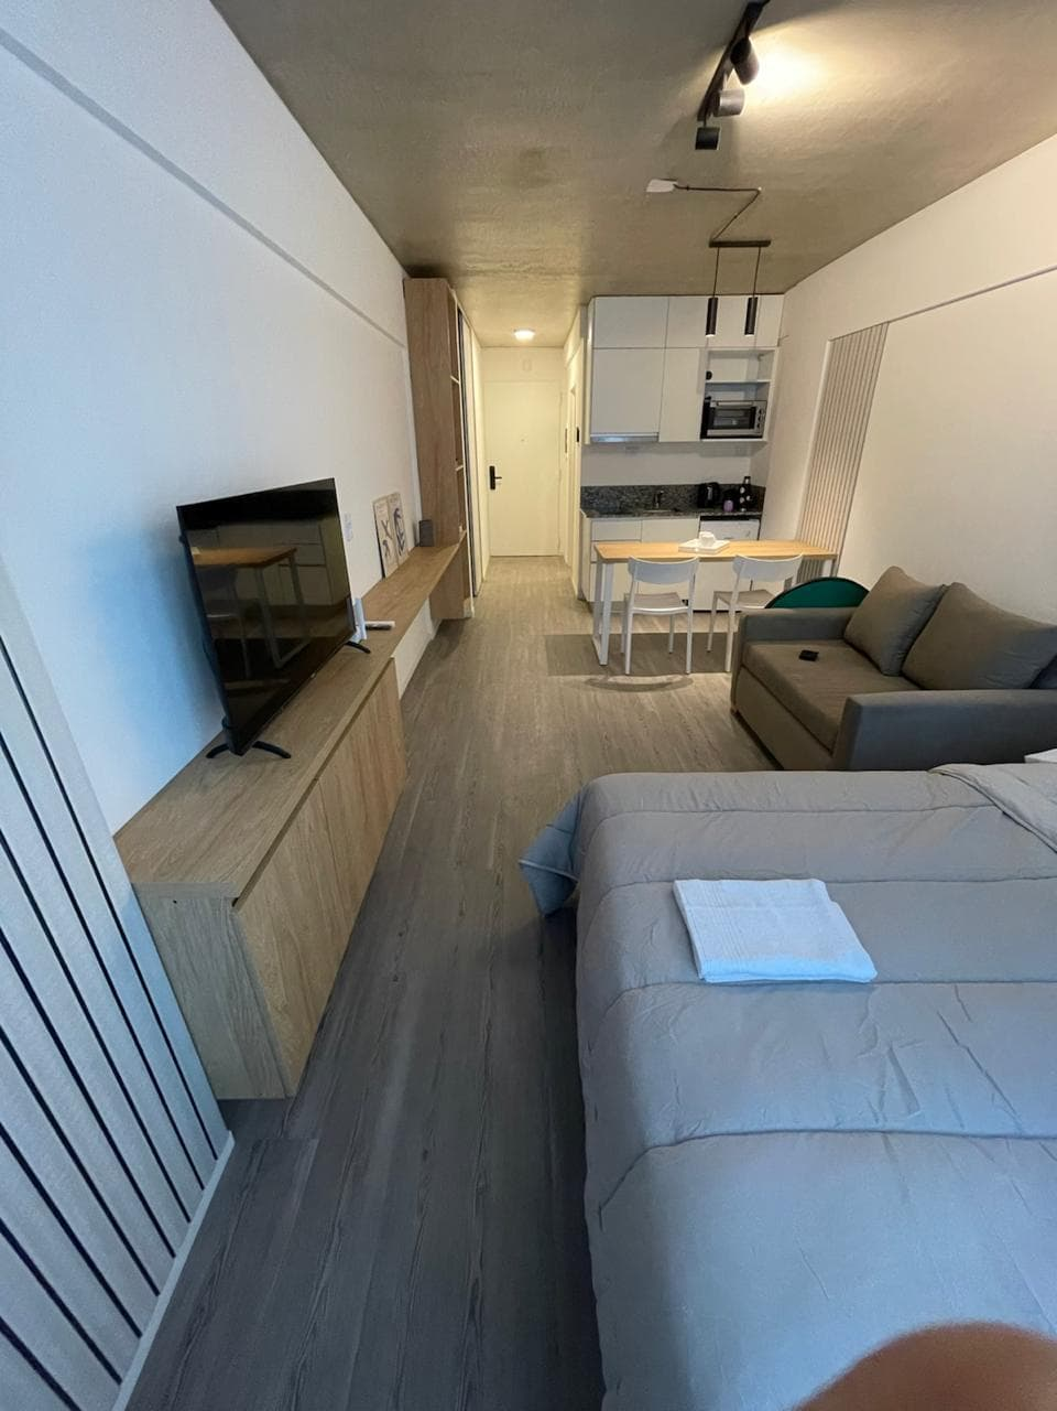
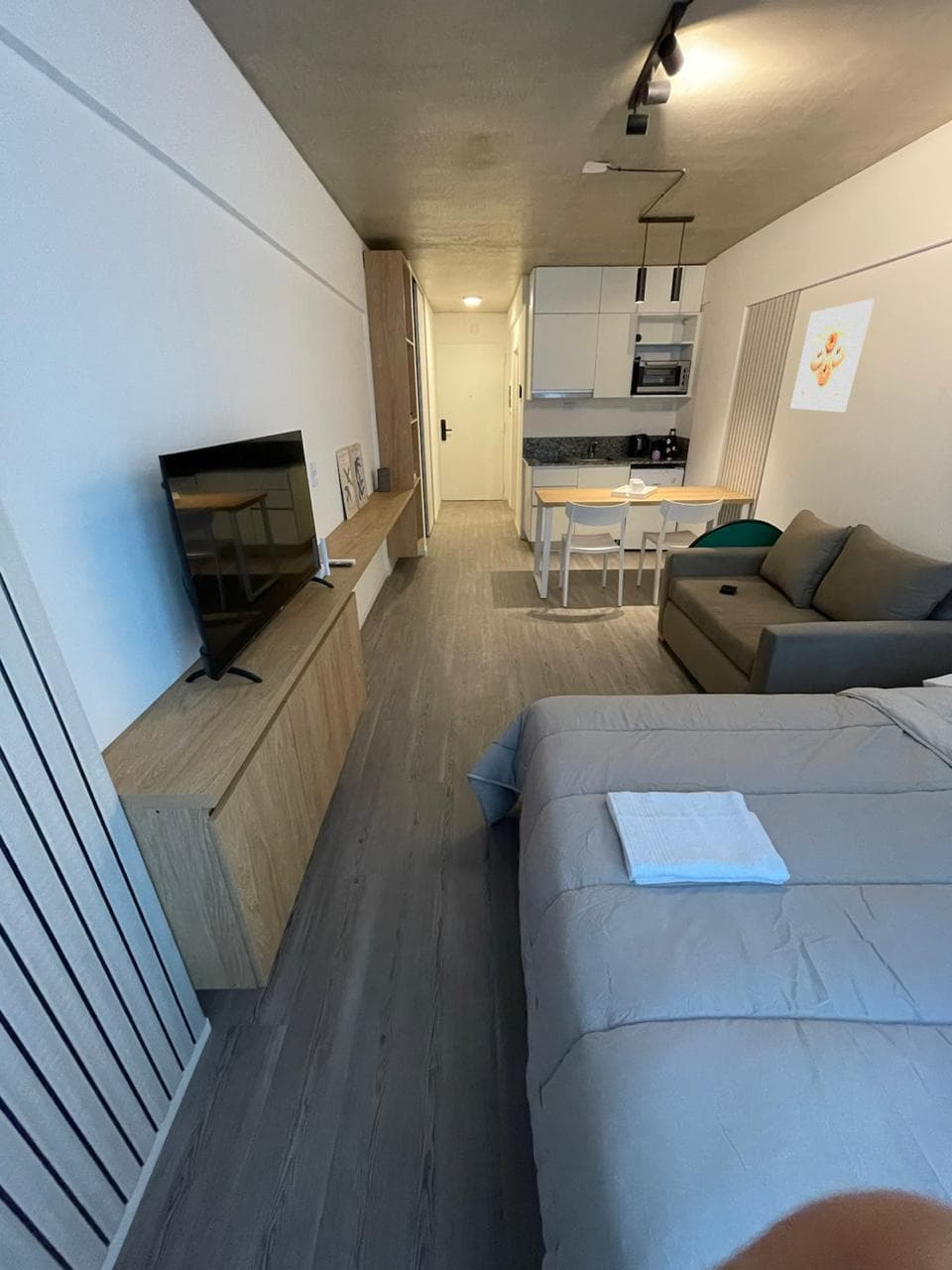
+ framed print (827, 359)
